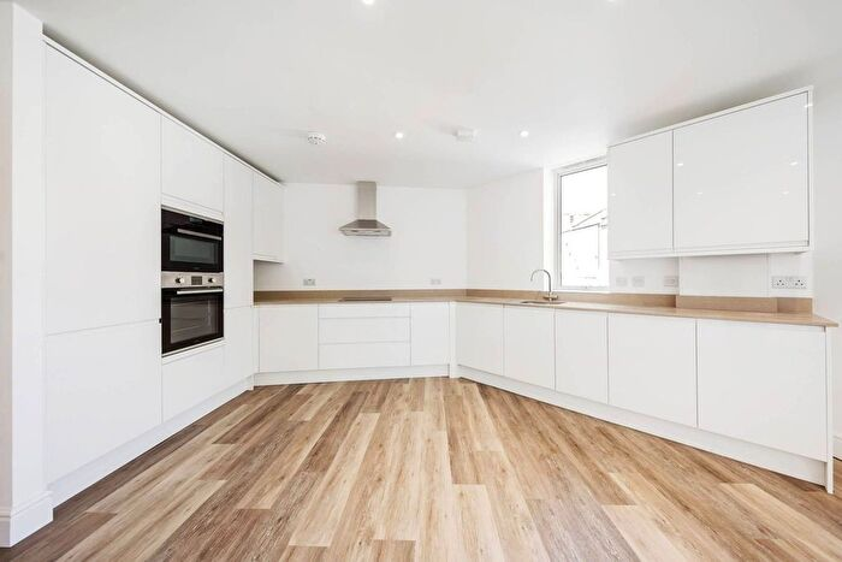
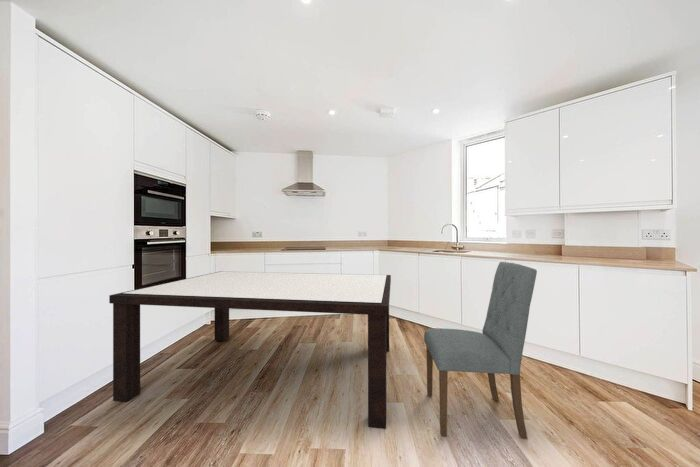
+ dining table (277, 310)
+ dining chair (474, 338)
